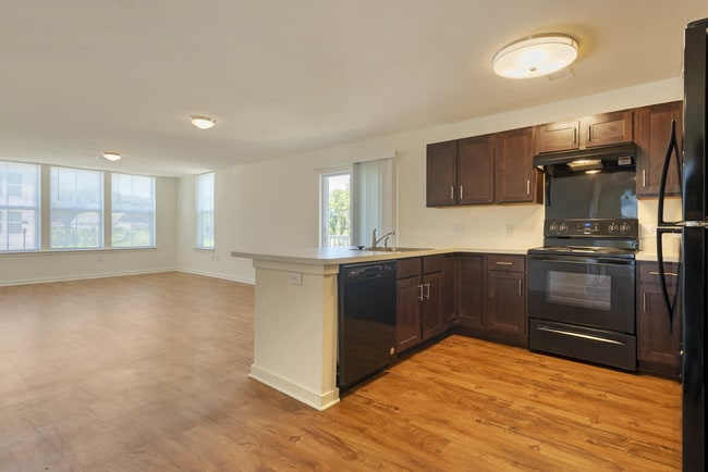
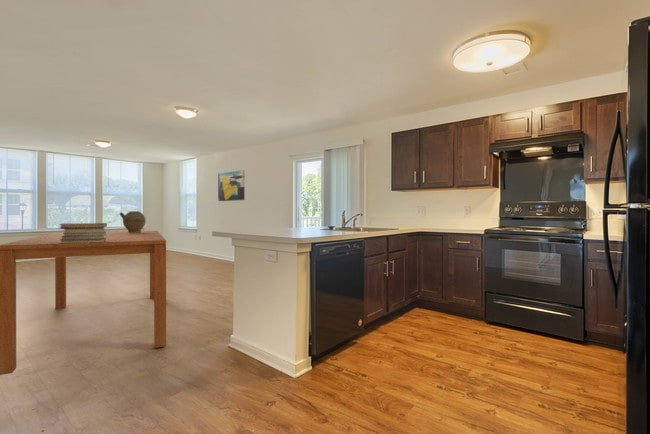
+ wall art (230, 186)
+ dining table (98, 255)
+ book stack (84, 232)
+ ceramic jug (134, 221)
